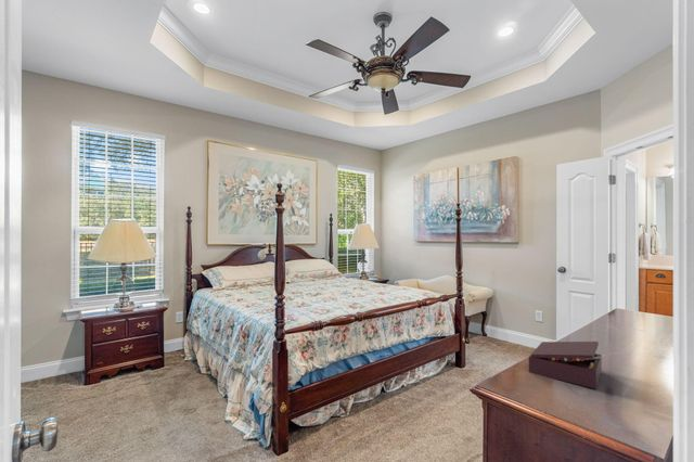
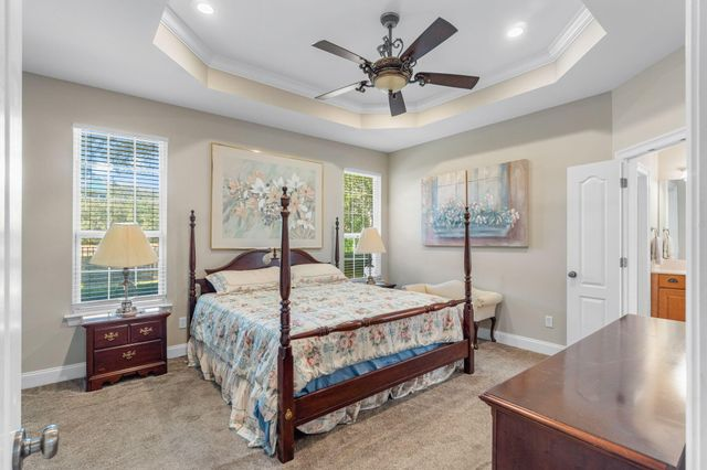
- jewelry box (565, 357)
